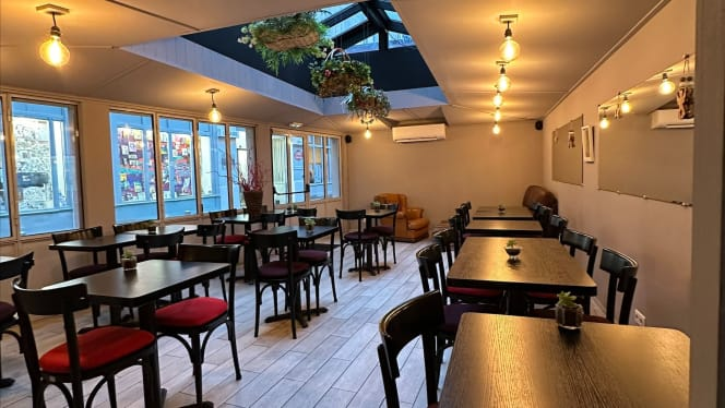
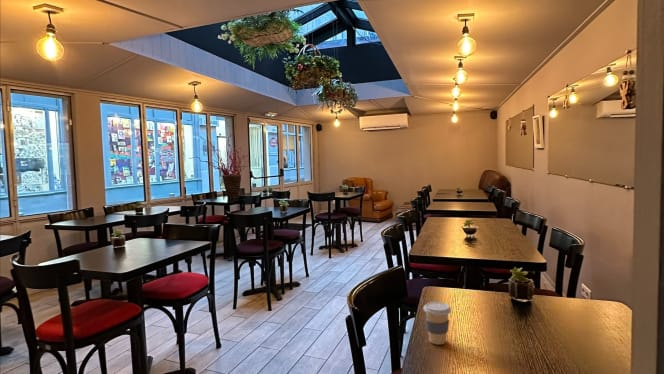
+ coffee cup (437, 323)
